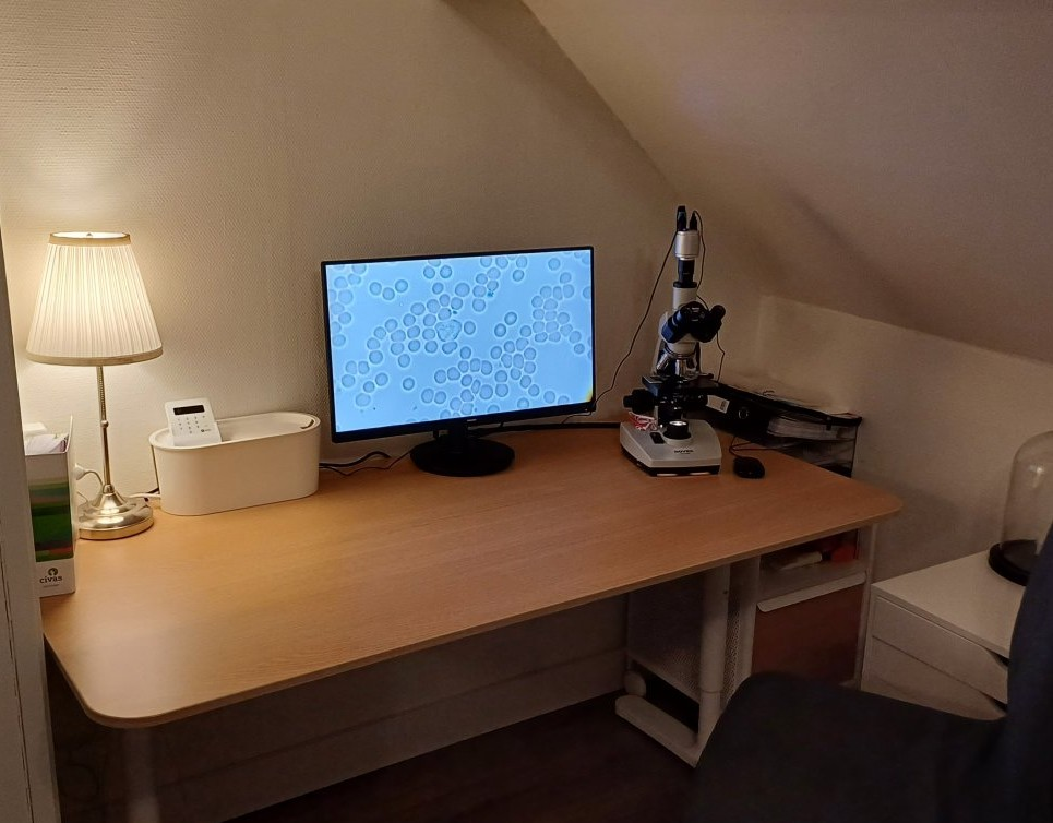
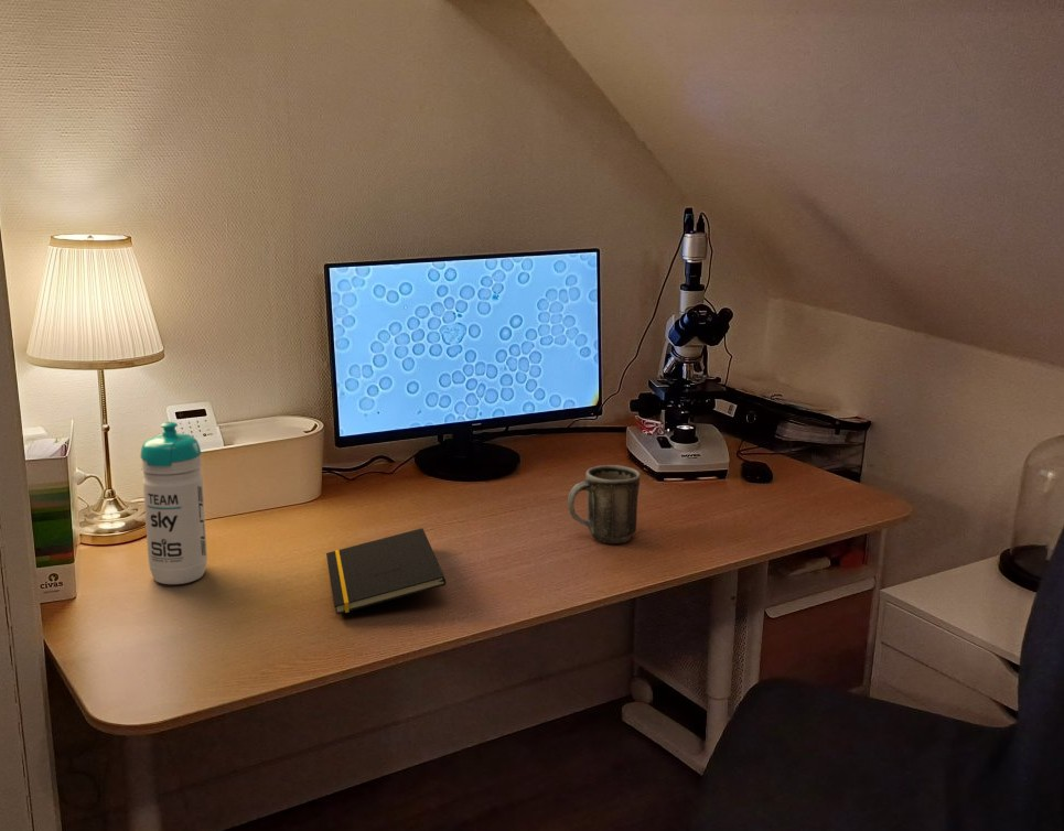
+ mug (604, 506)
+ notepad (383, 568)
+ water bottle (173, 500)
